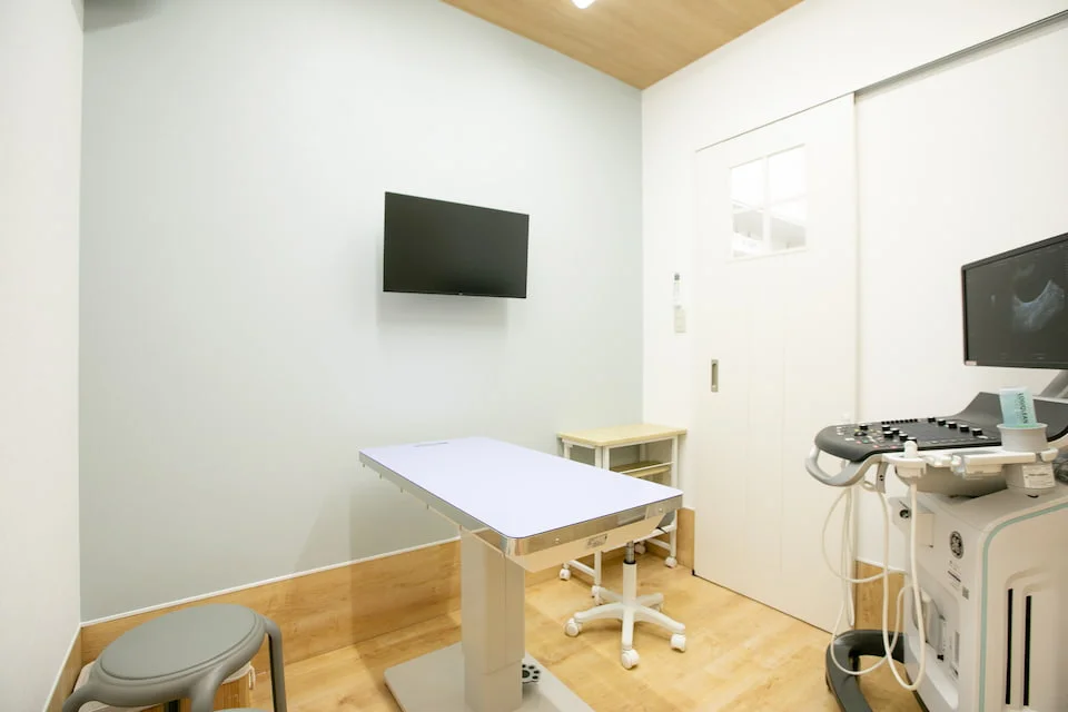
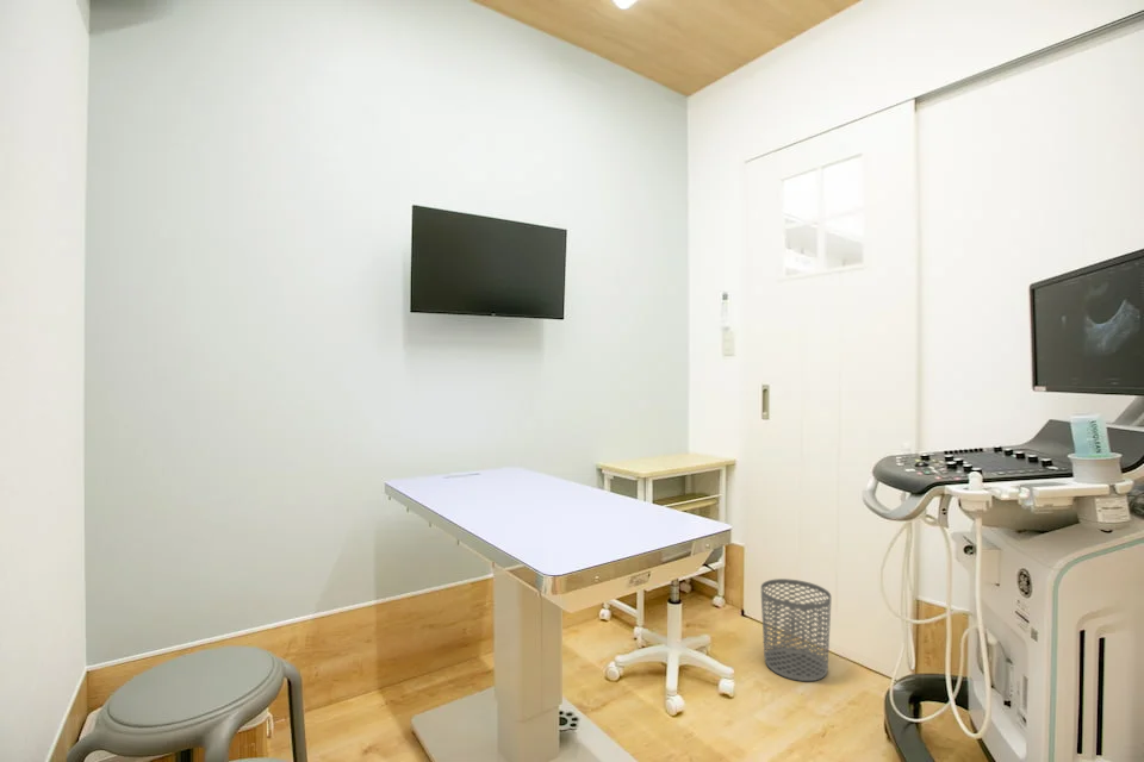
+ waste bin (794, 627)
